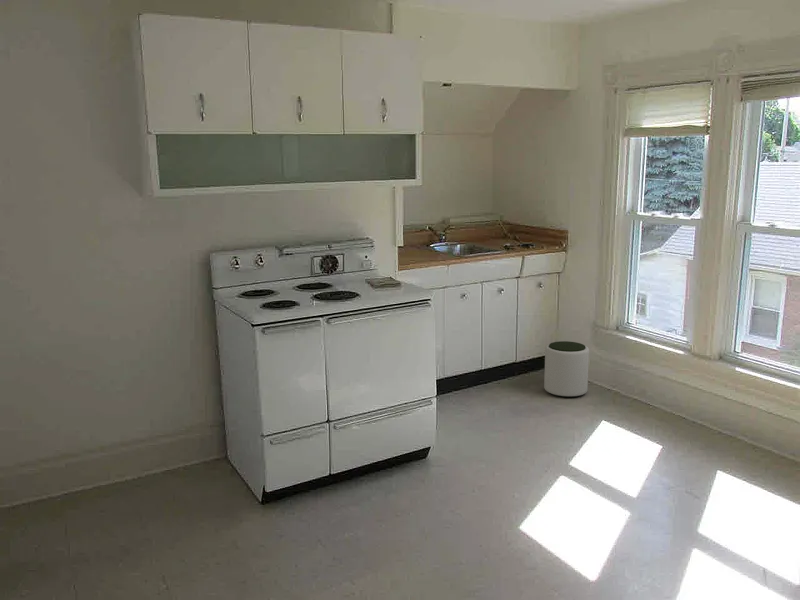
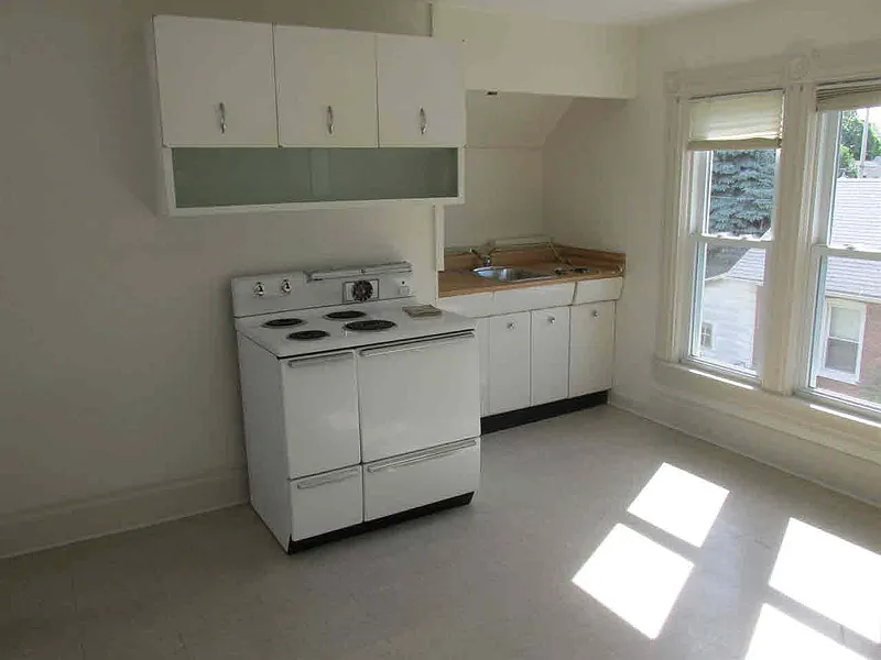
- plant pot (566, 368)
